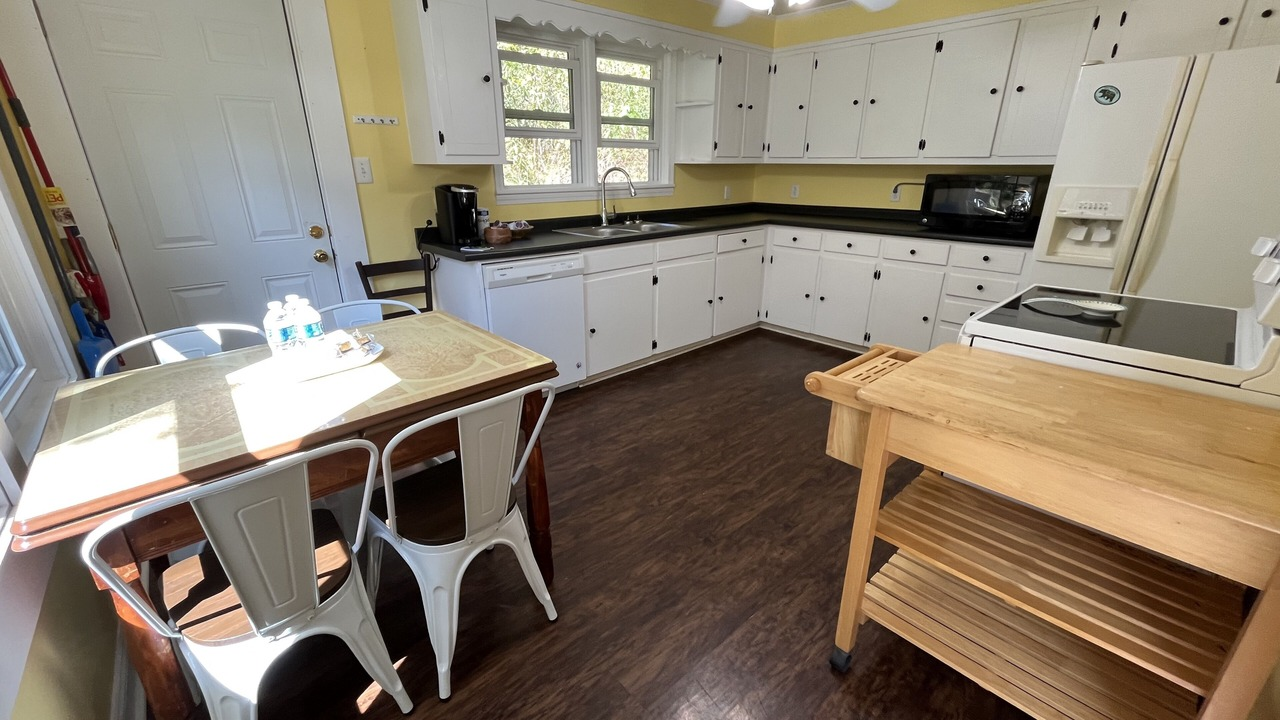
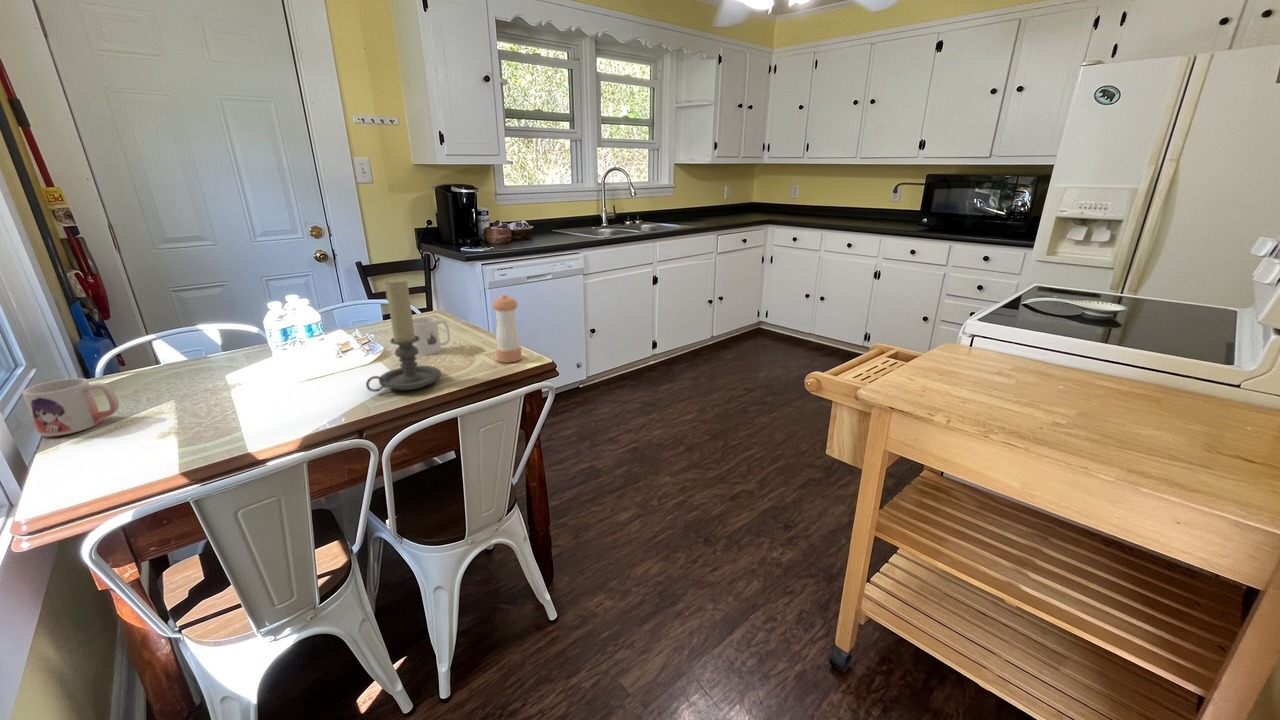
+ mug (75, 404)
+ mug (430, 335)
+ pepper shaker (506, 327)
+ candle holder (397, 333)
